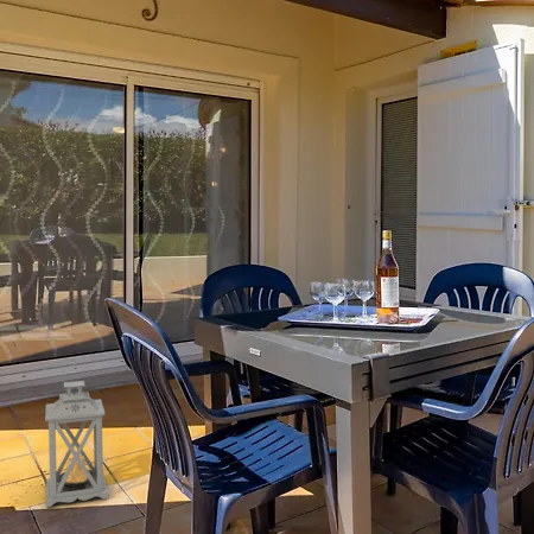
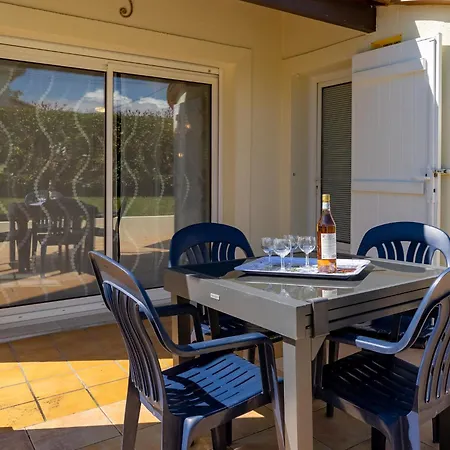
- lantern (75, 437)
